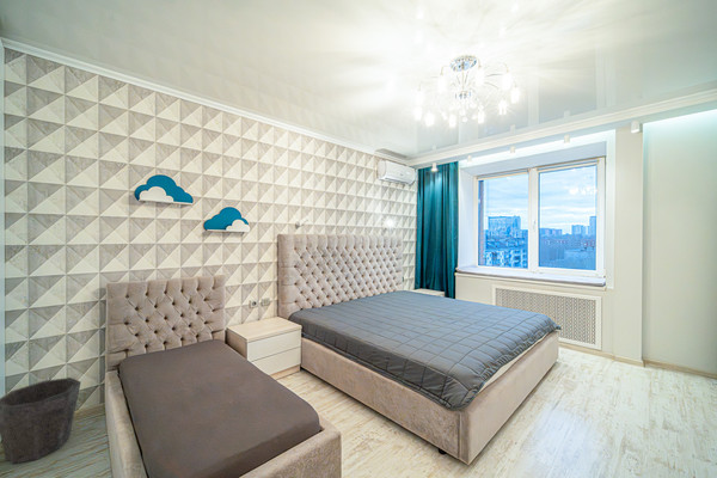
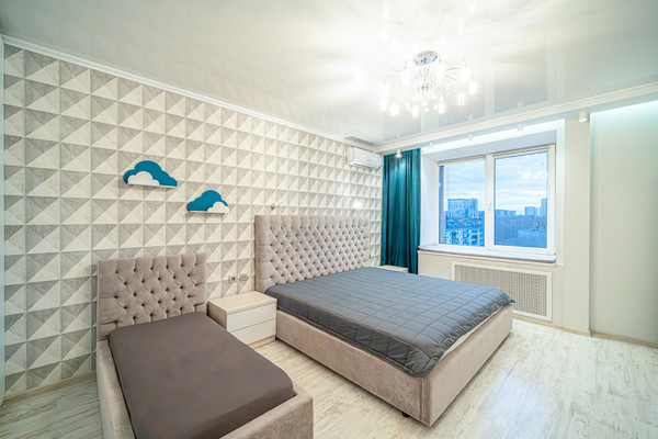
- waste bin (39, 418)
